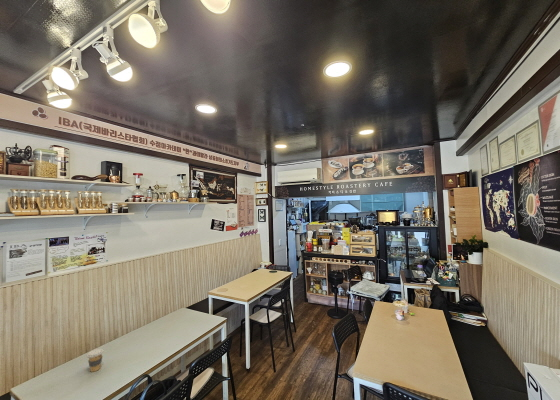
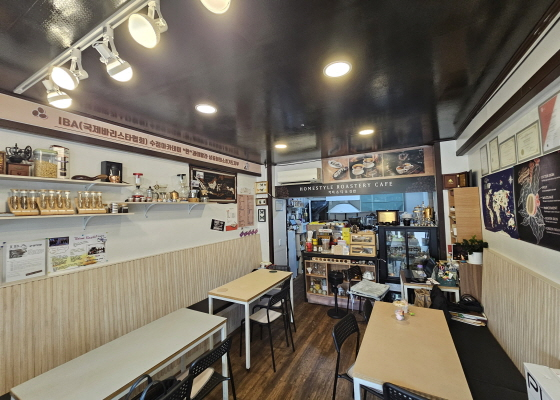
- coffee cup (95, 360)
